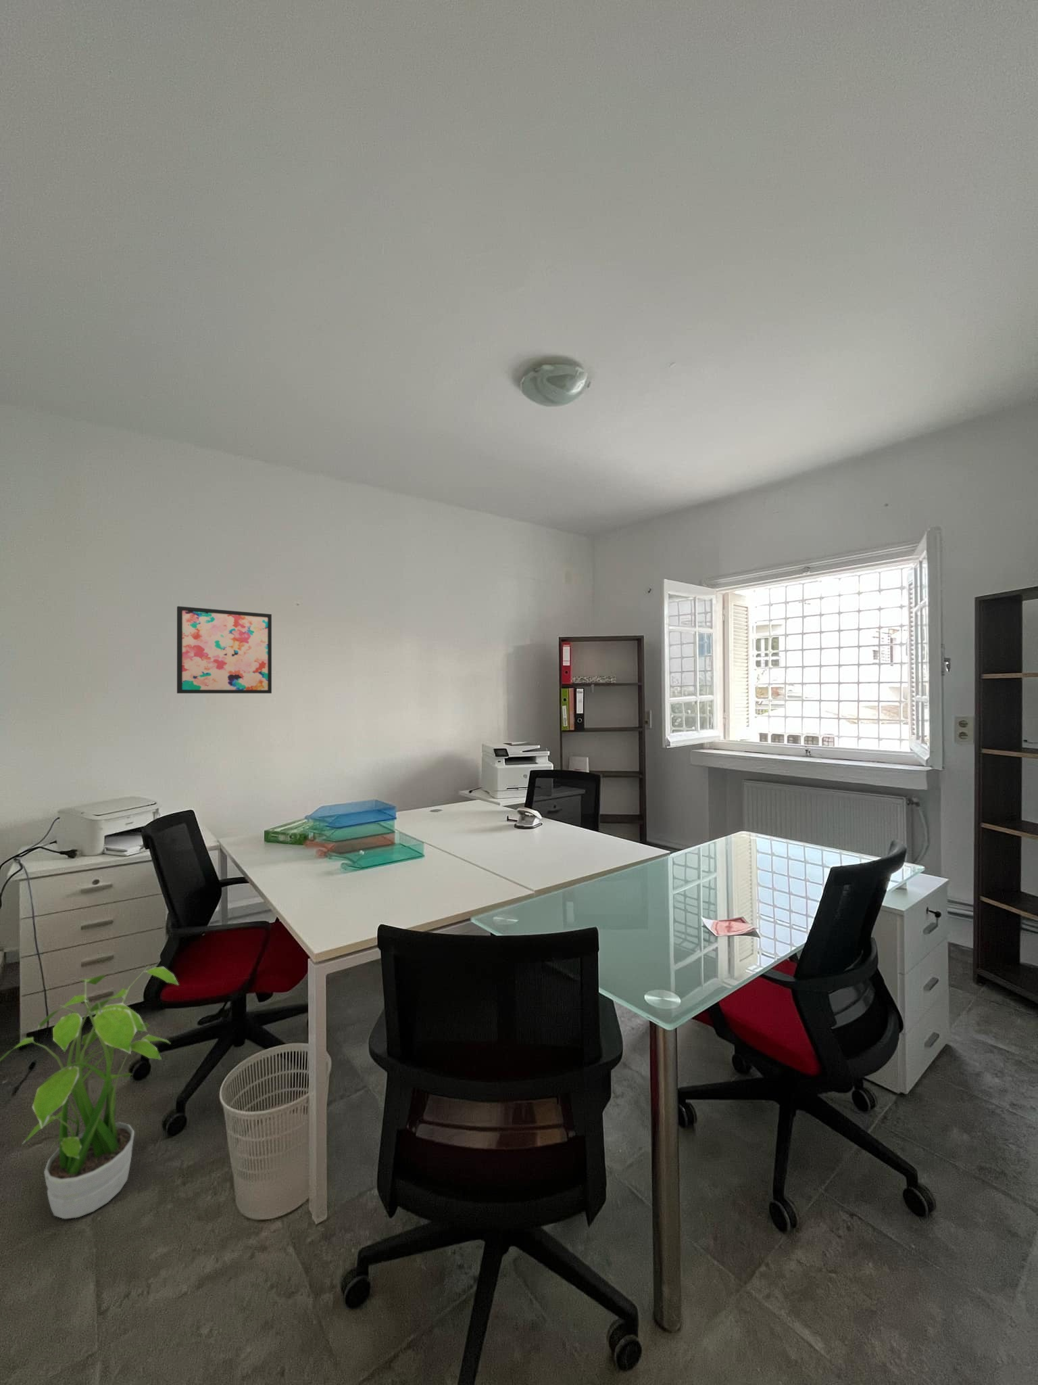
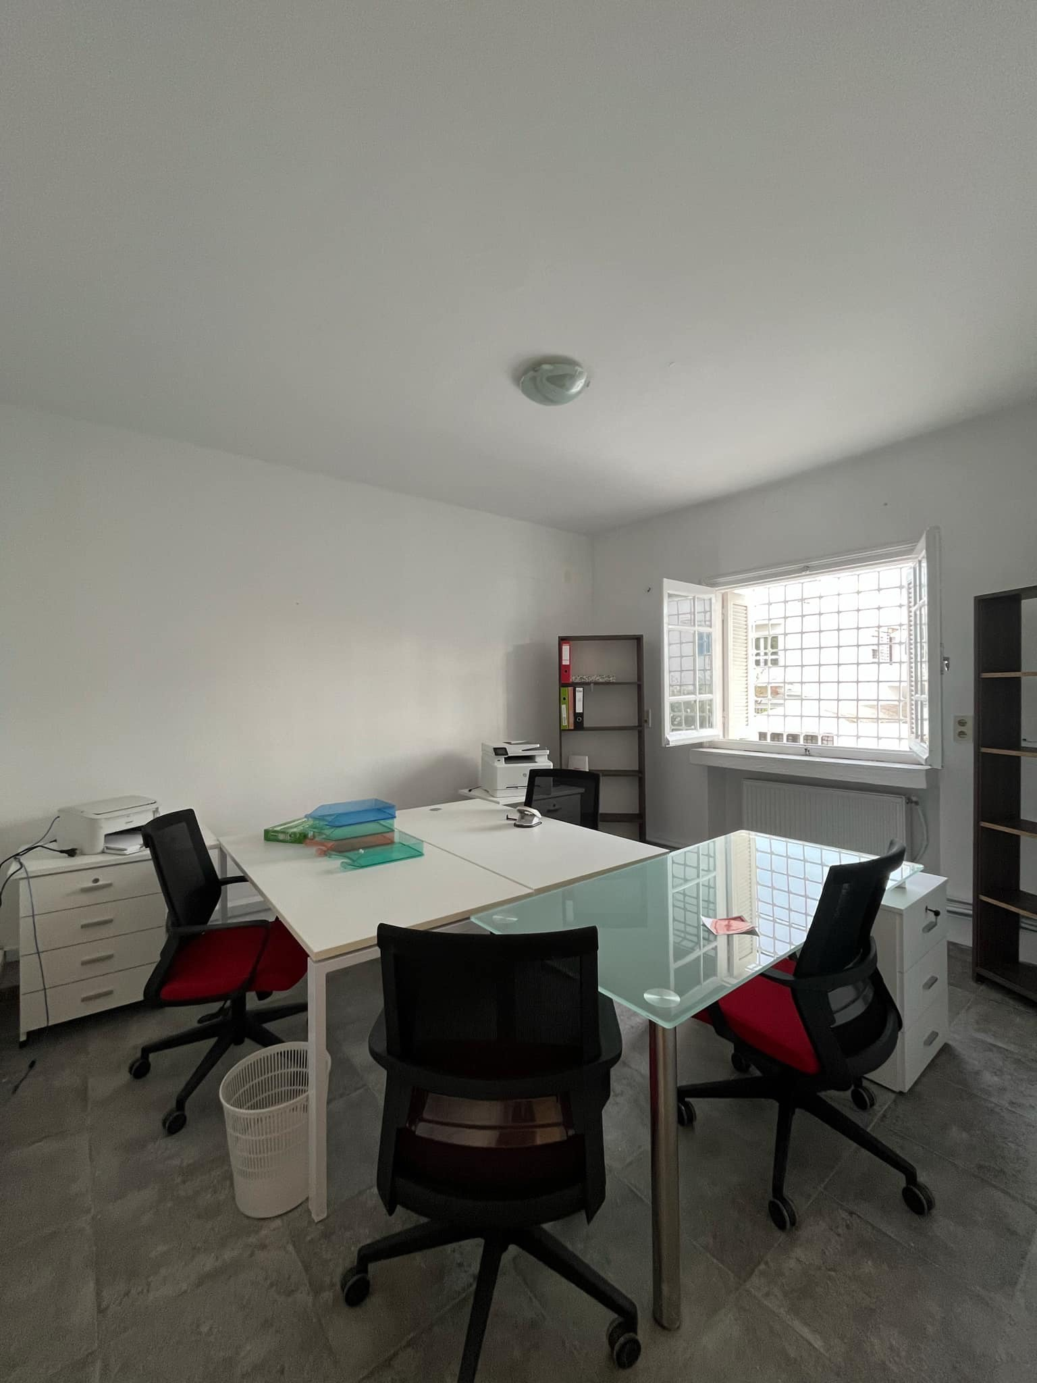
- potted plant (105, 1088)
- wall art (226, 652)
